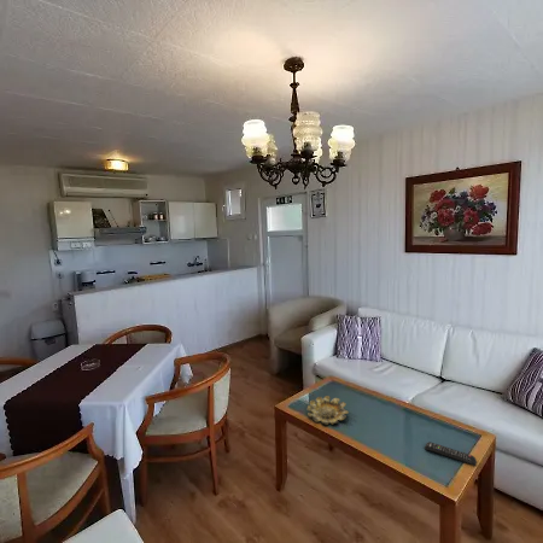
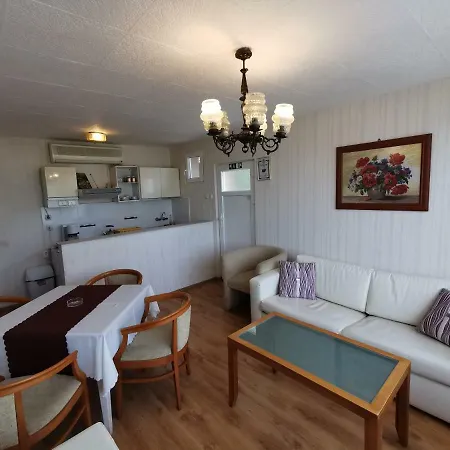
- bowl (327, 410)
- remote control (449, 453)
